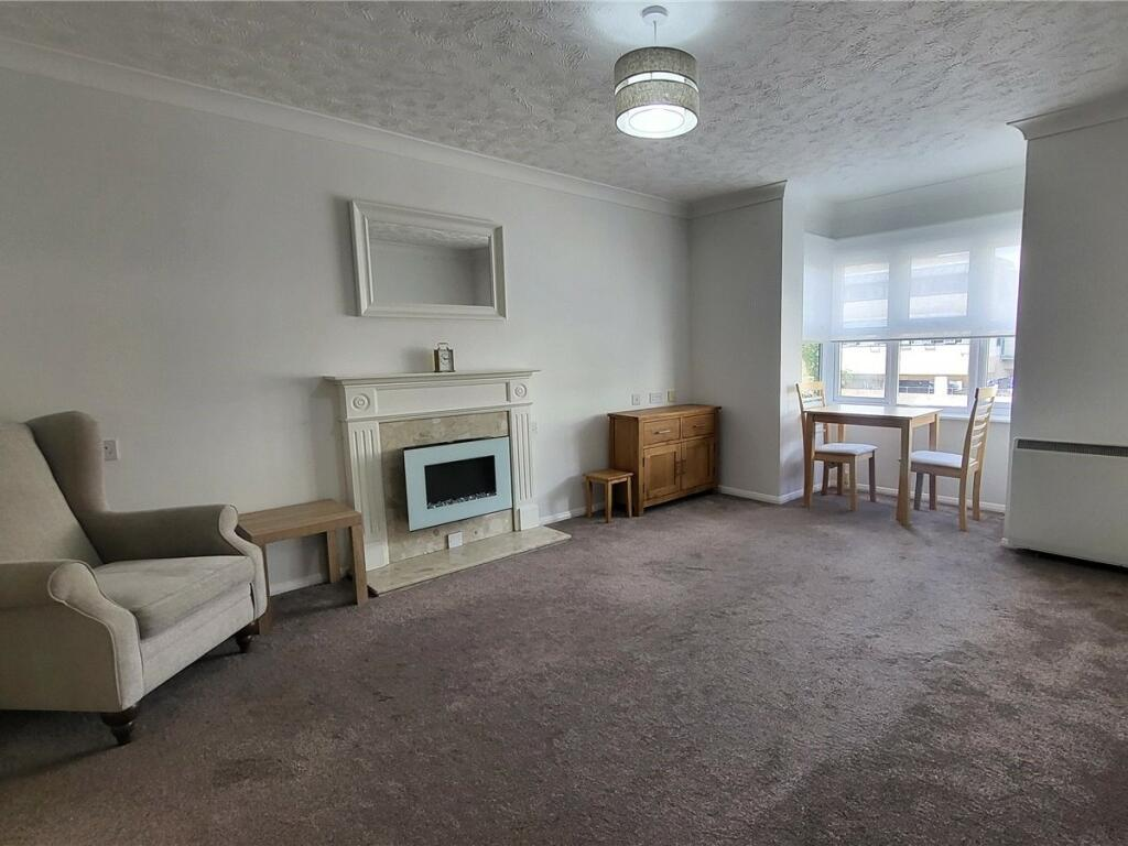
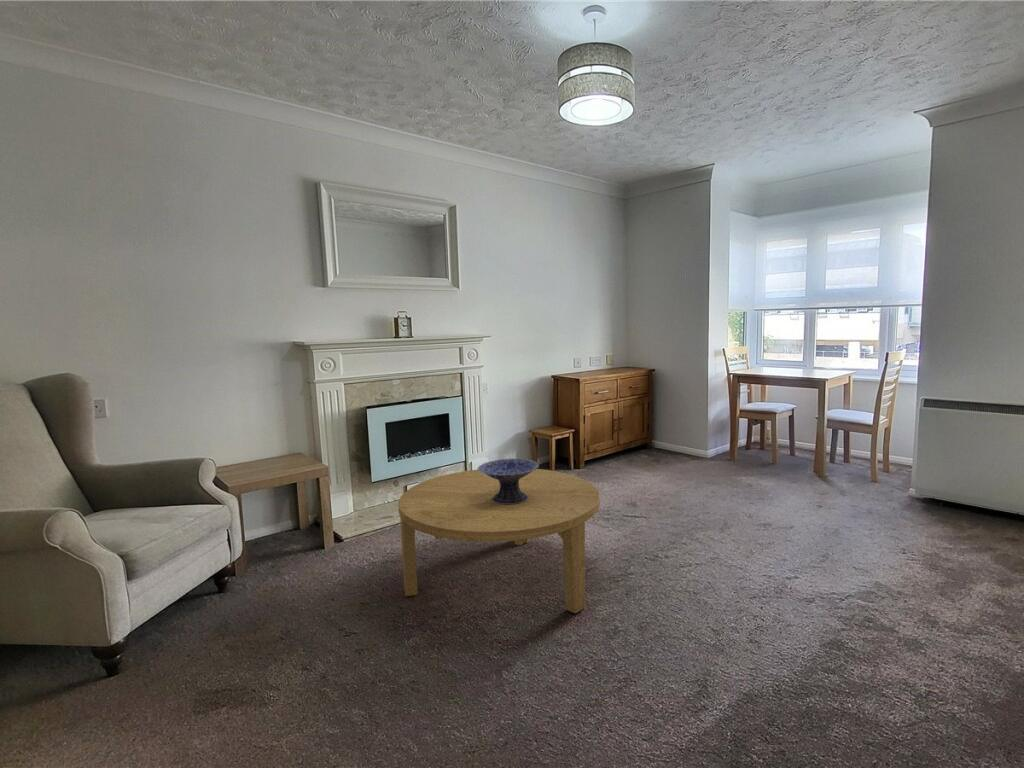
+ coffee table (501, 535)
+ decorative bowl (508, 481)
